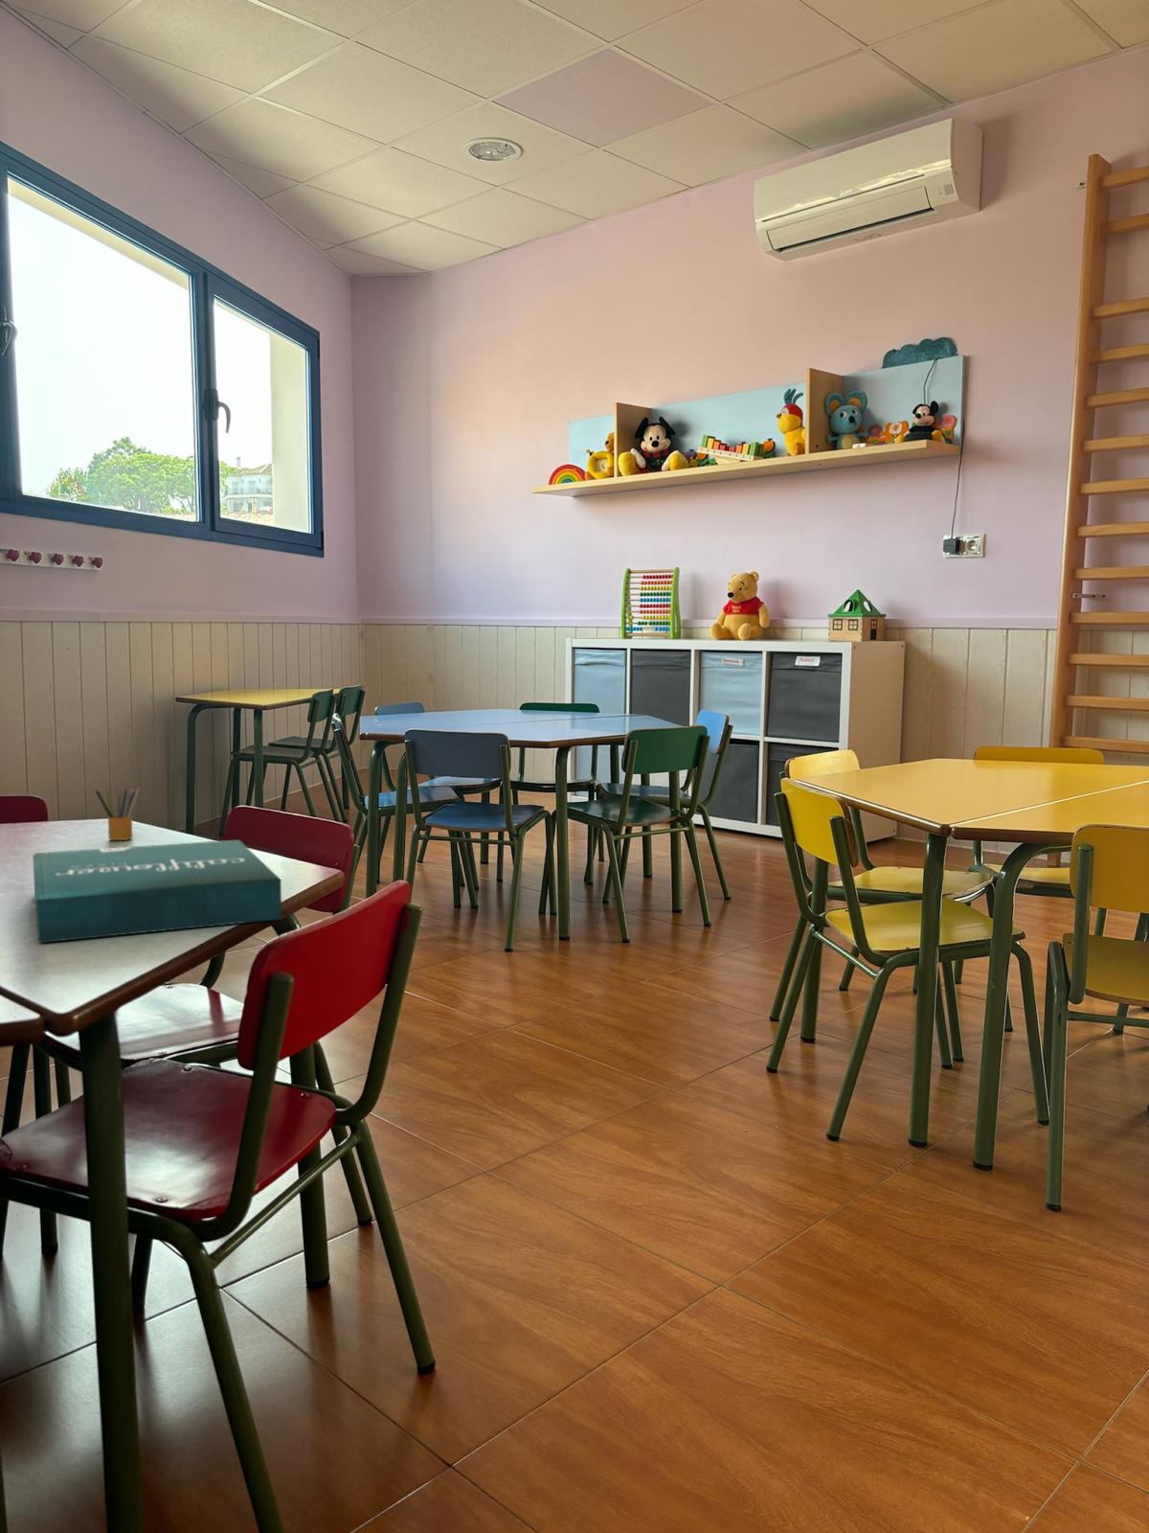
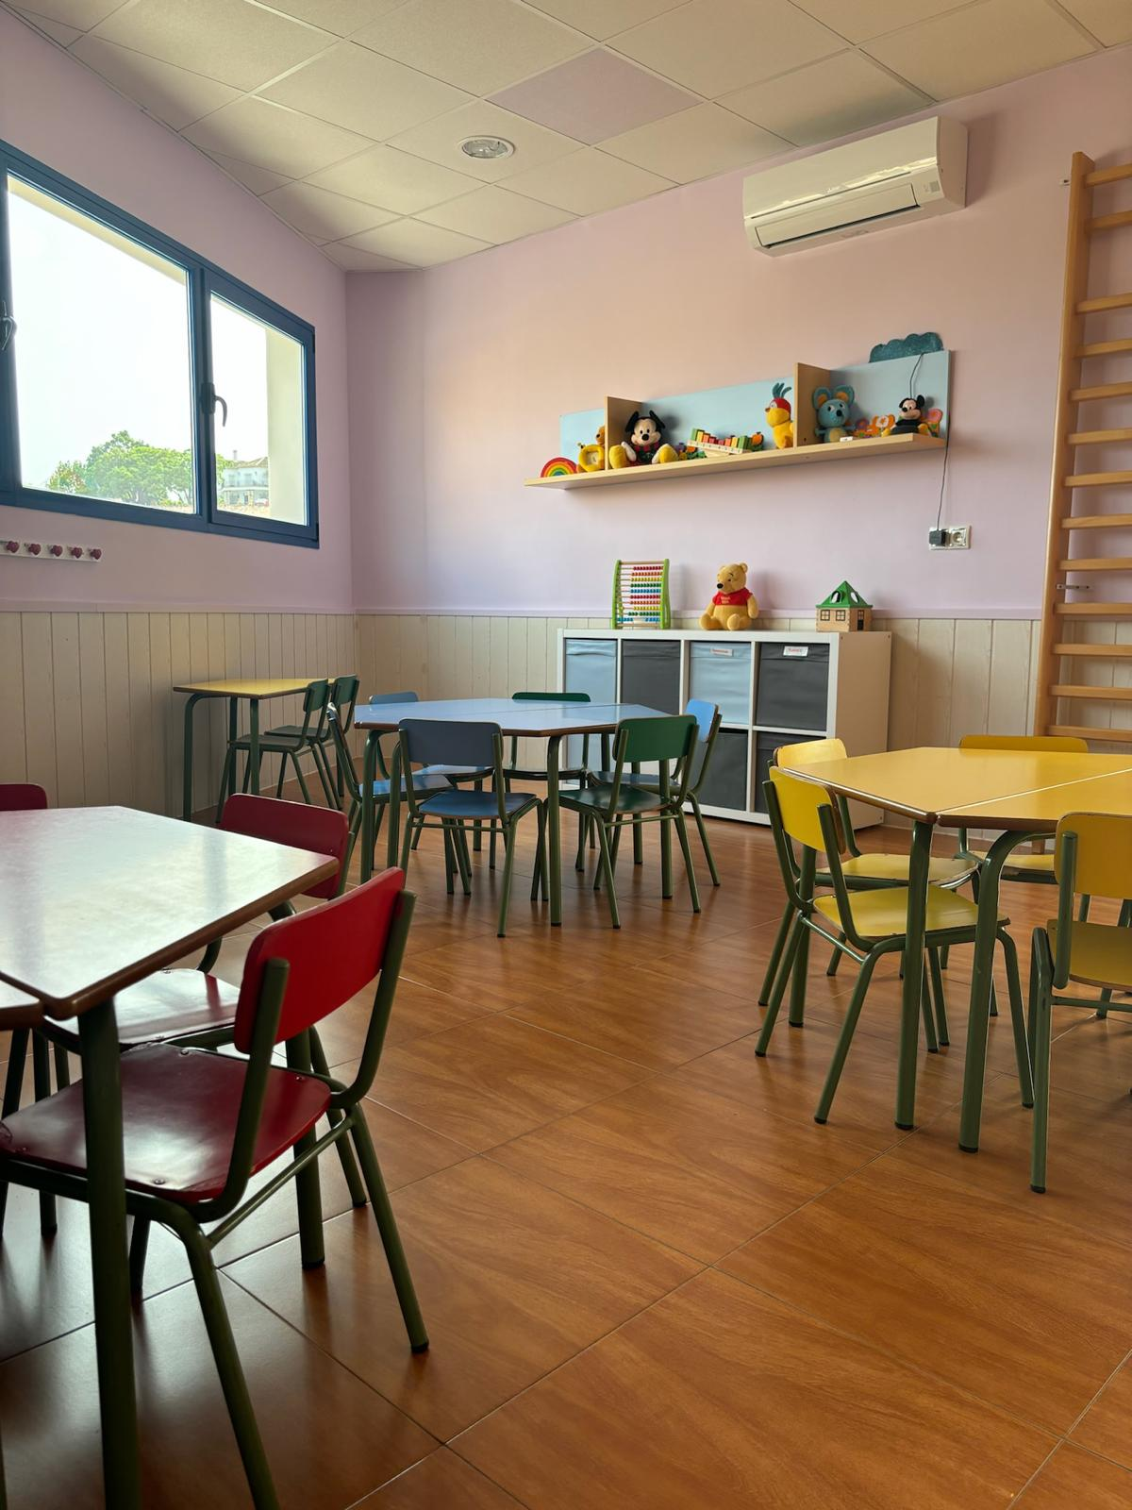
- pencil box (118, 811)
- pizza box (151, 885)
